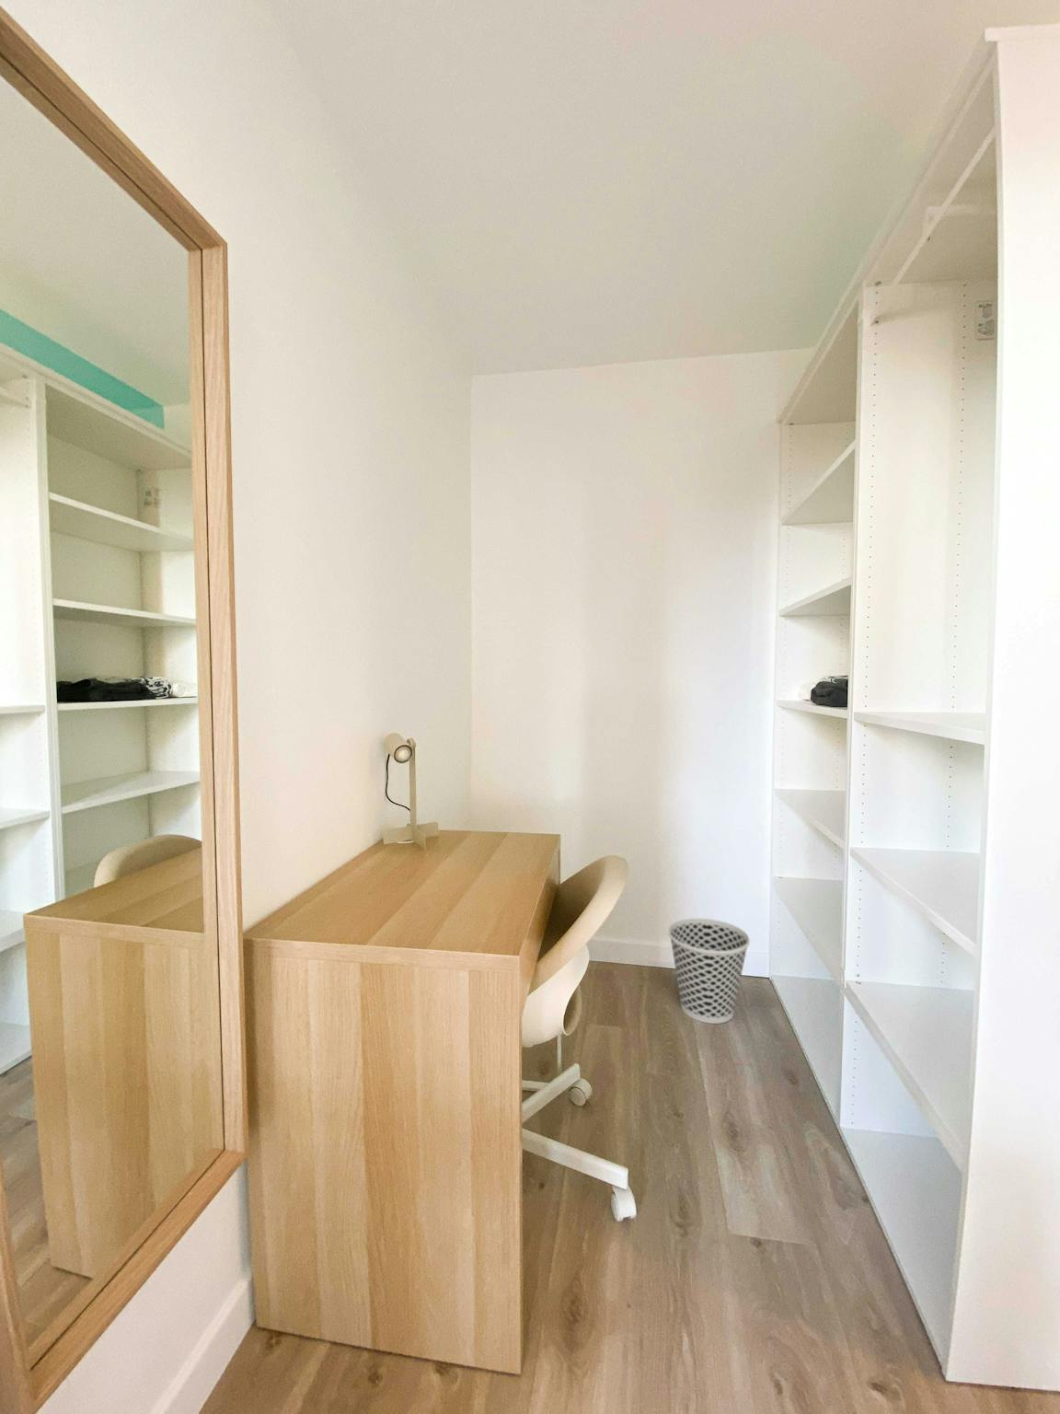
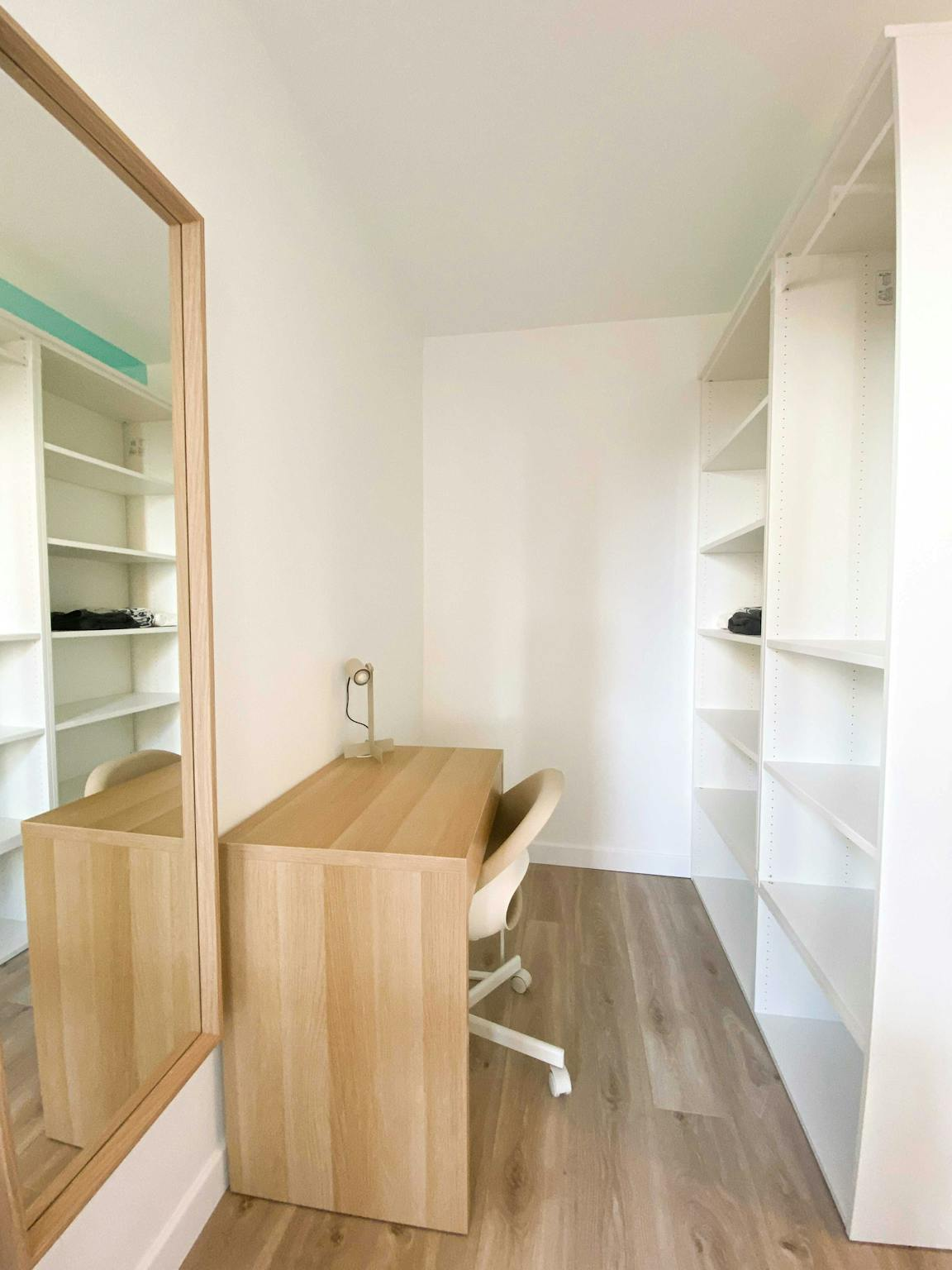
- wastebasket (707, 971)
